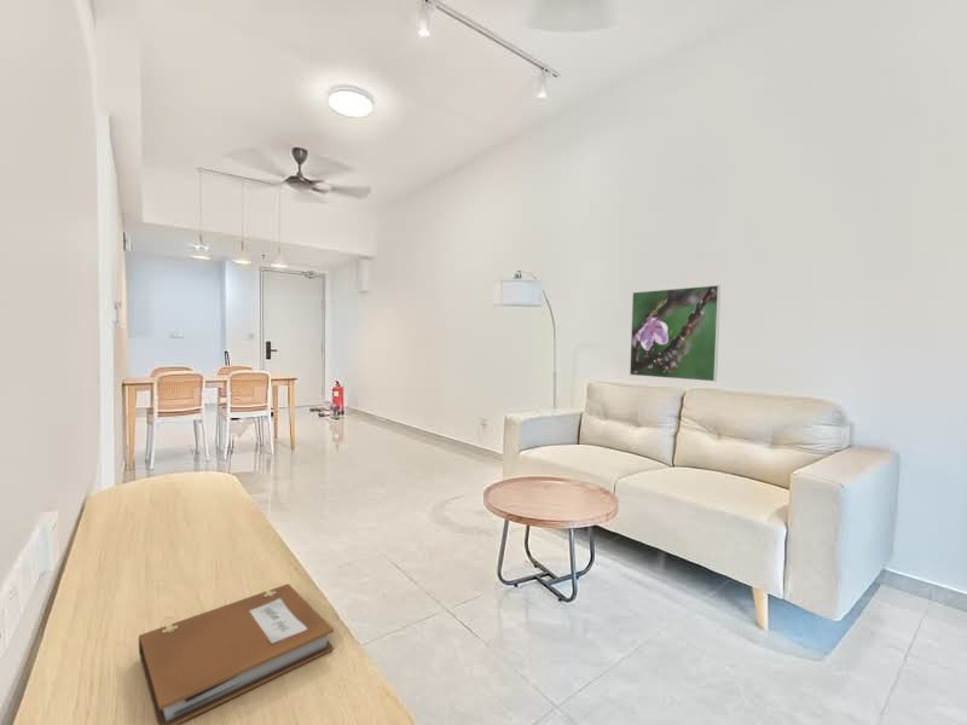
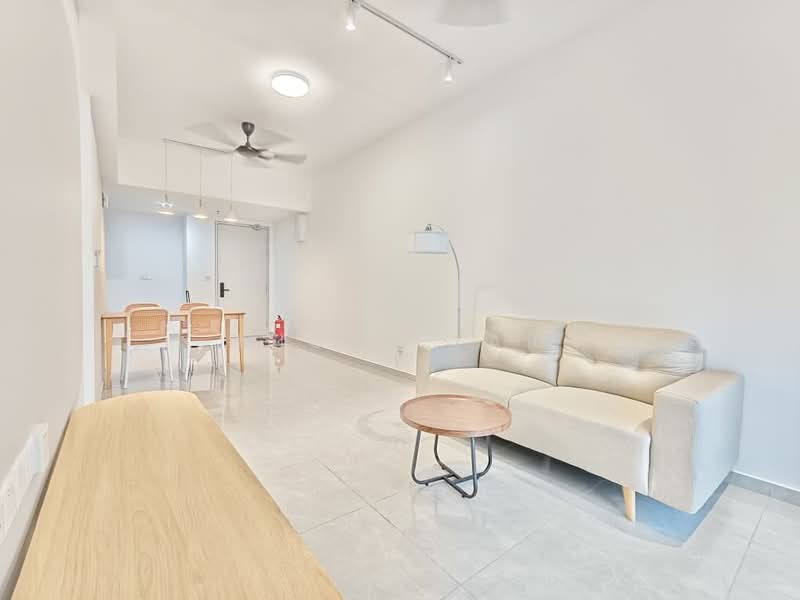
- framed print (671, 334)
- notebook (241, 639)
